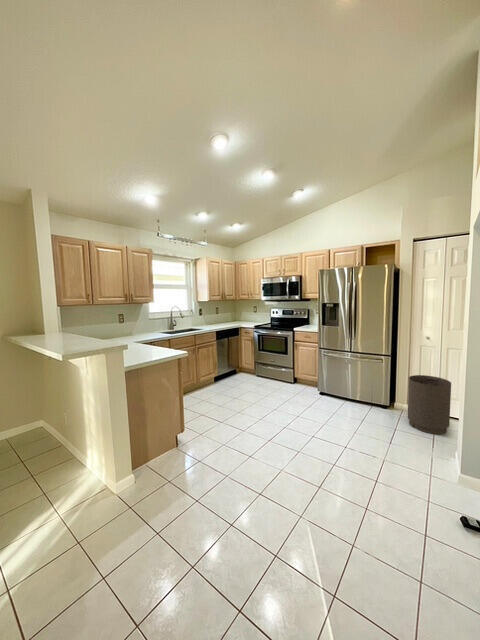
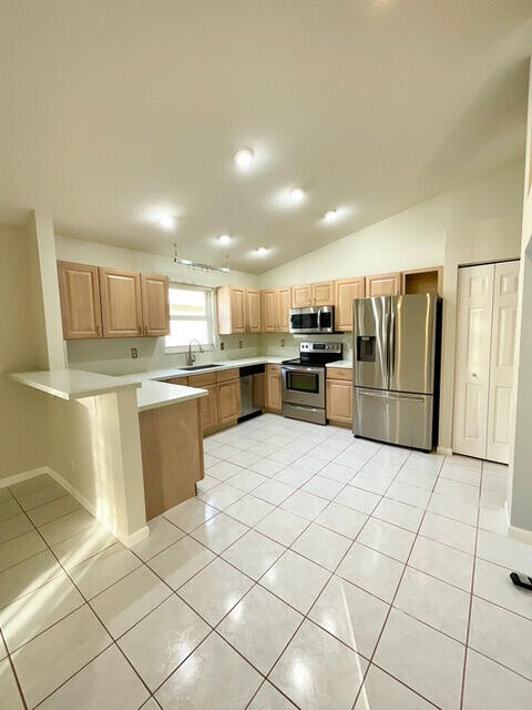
- trash can (428, 403)
